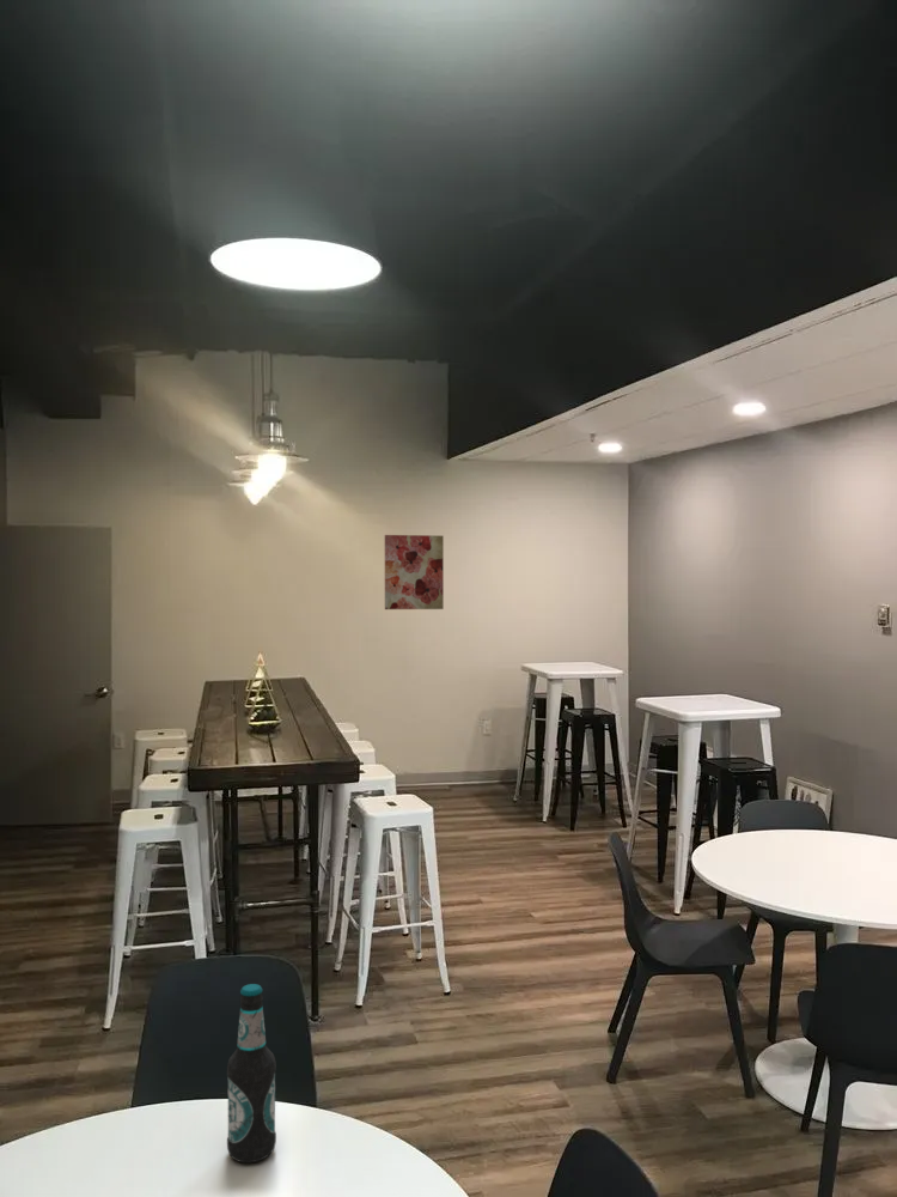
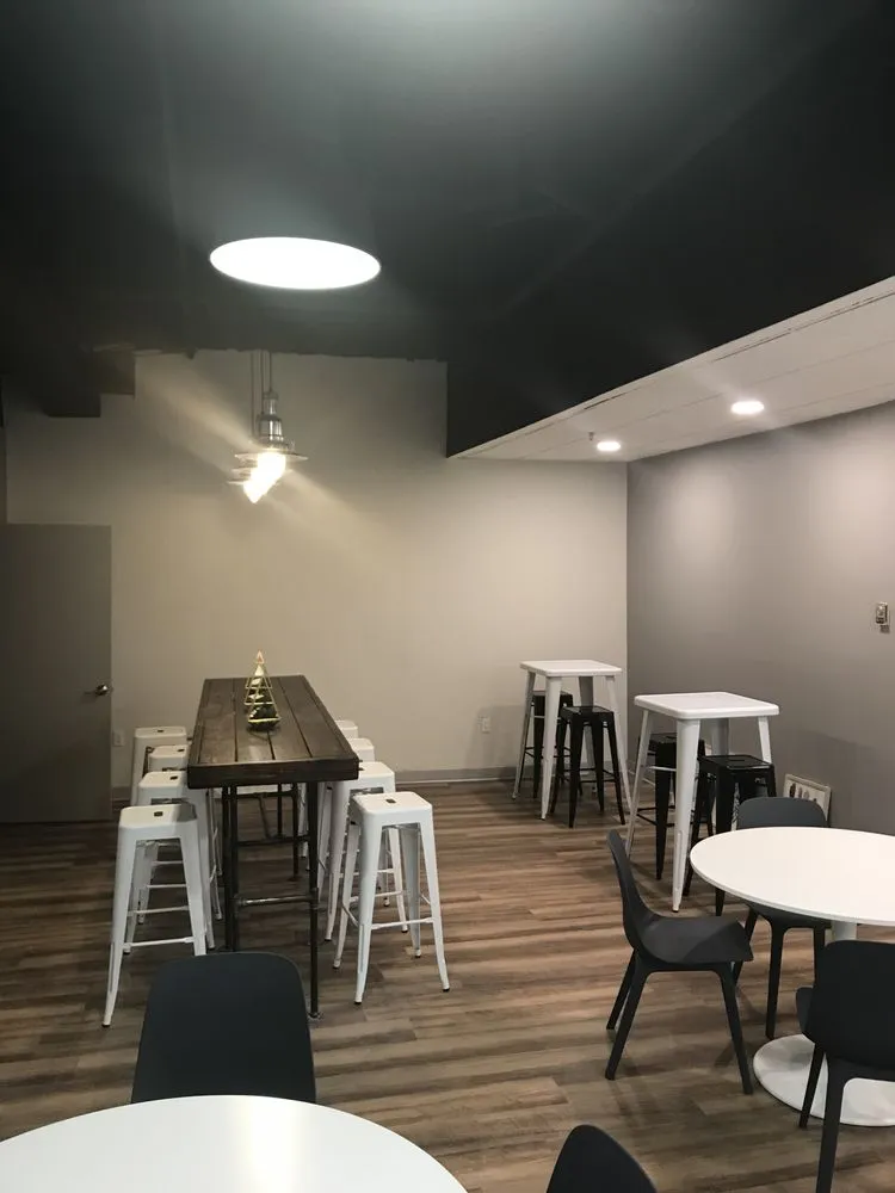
- wall art (414, 572)
- bottle (251, 1069)
